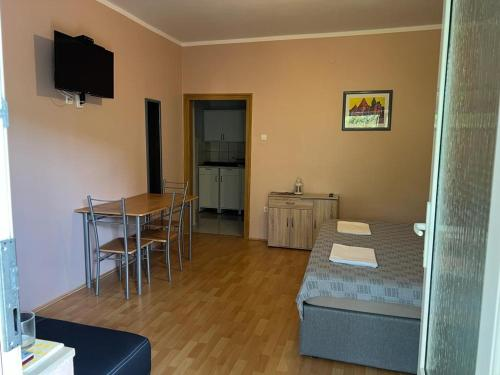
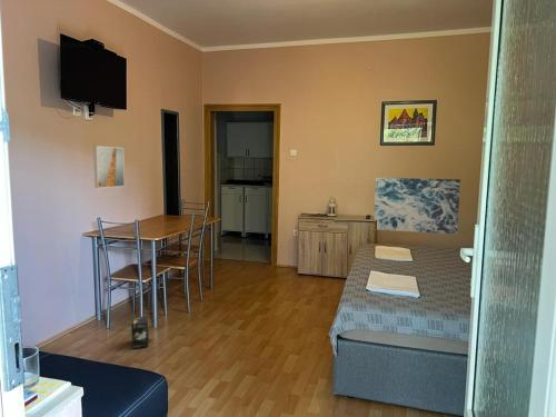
+ wall art (415, 205)
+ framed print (109, 167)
+ box (140, 331)
